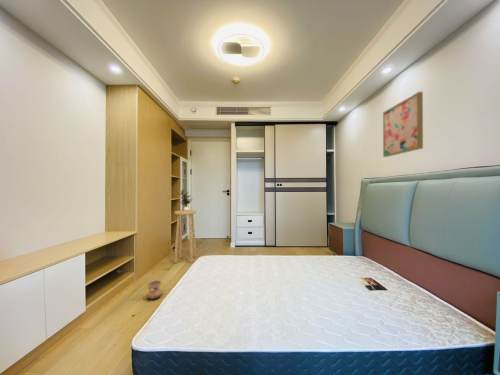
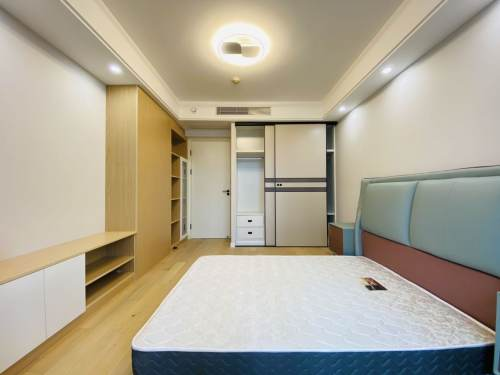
- ceramic jug (154, 289)
- potted plant (184, 199)
- wall art (400, 128)
- stool (181, 235)
